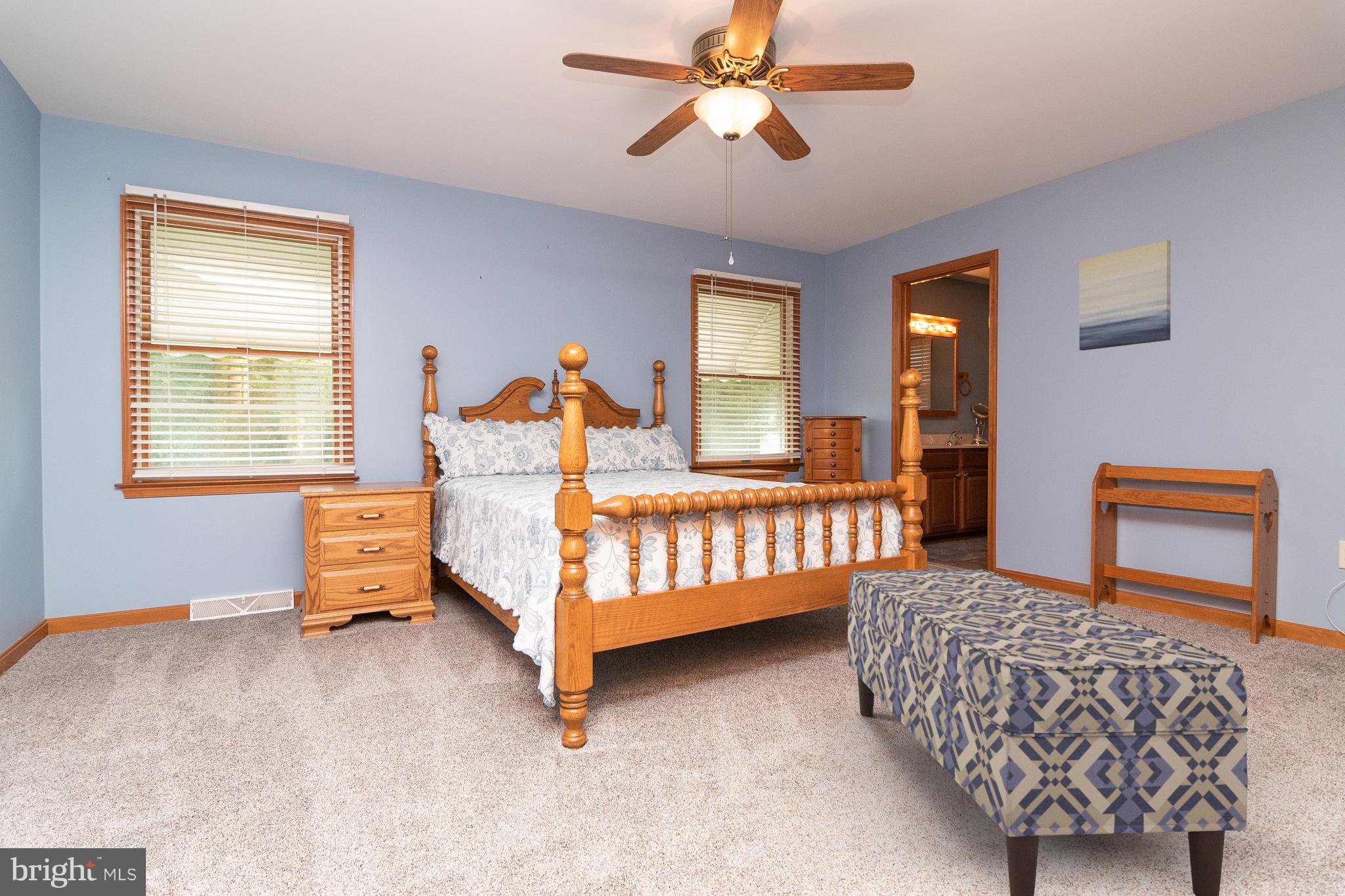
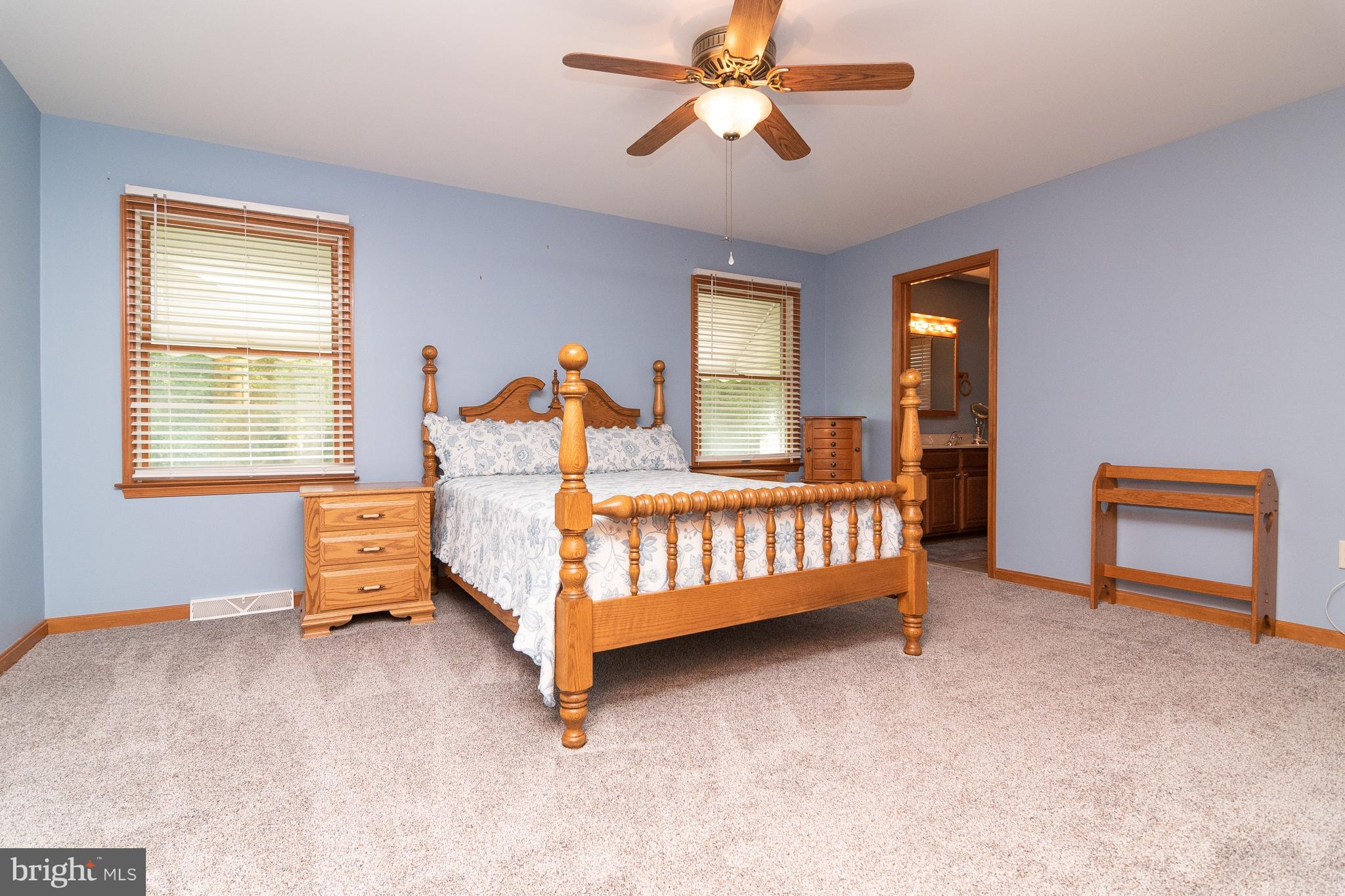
- bench (993, 693)
- wall art (1122, 298)
